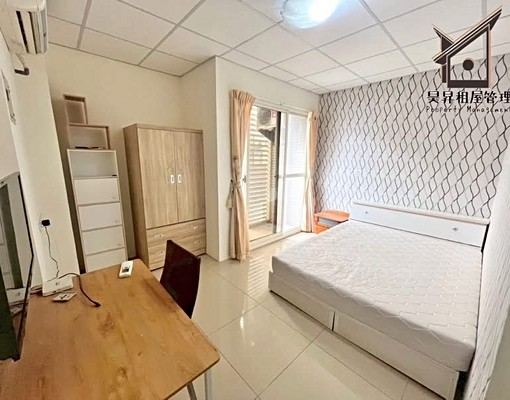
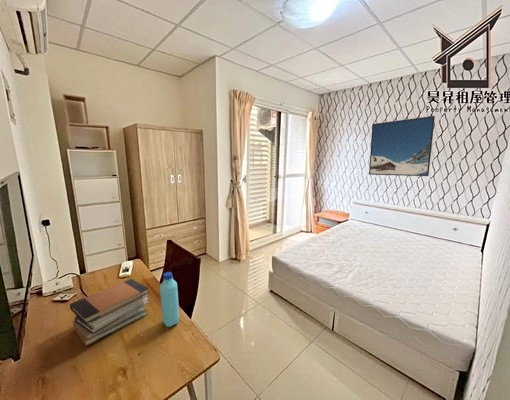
+ book stack (112, 308)
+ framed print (398, 148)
+ water bottle (169, 298)
